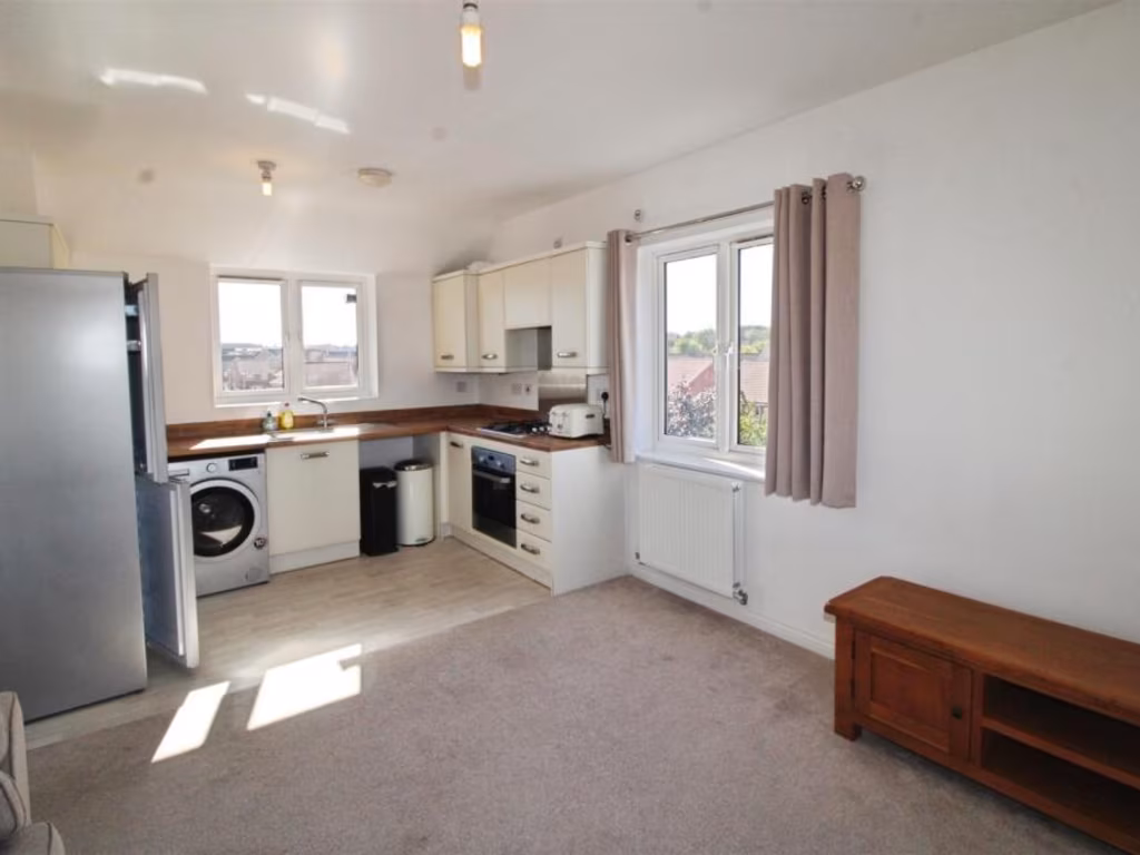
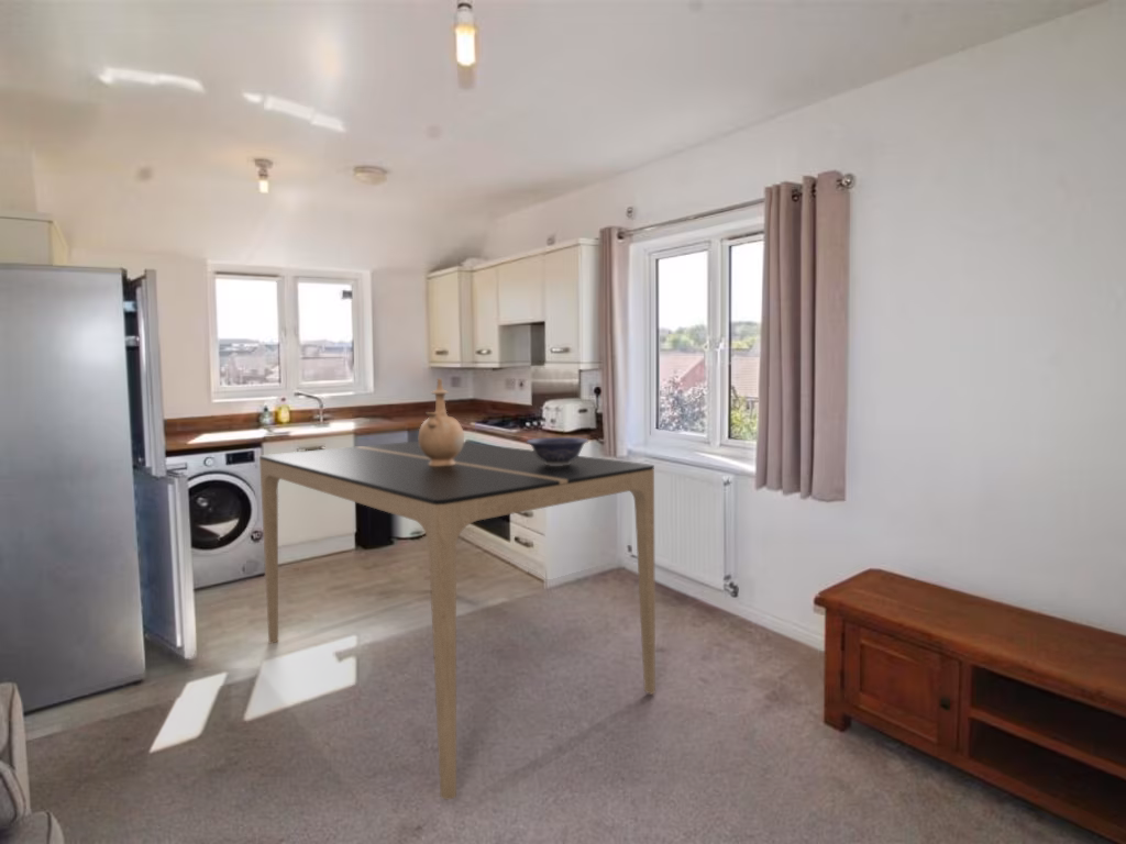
+ dining table (441, 564)
+ decorative bowl (558, 451)
+ vase (440, 421)
